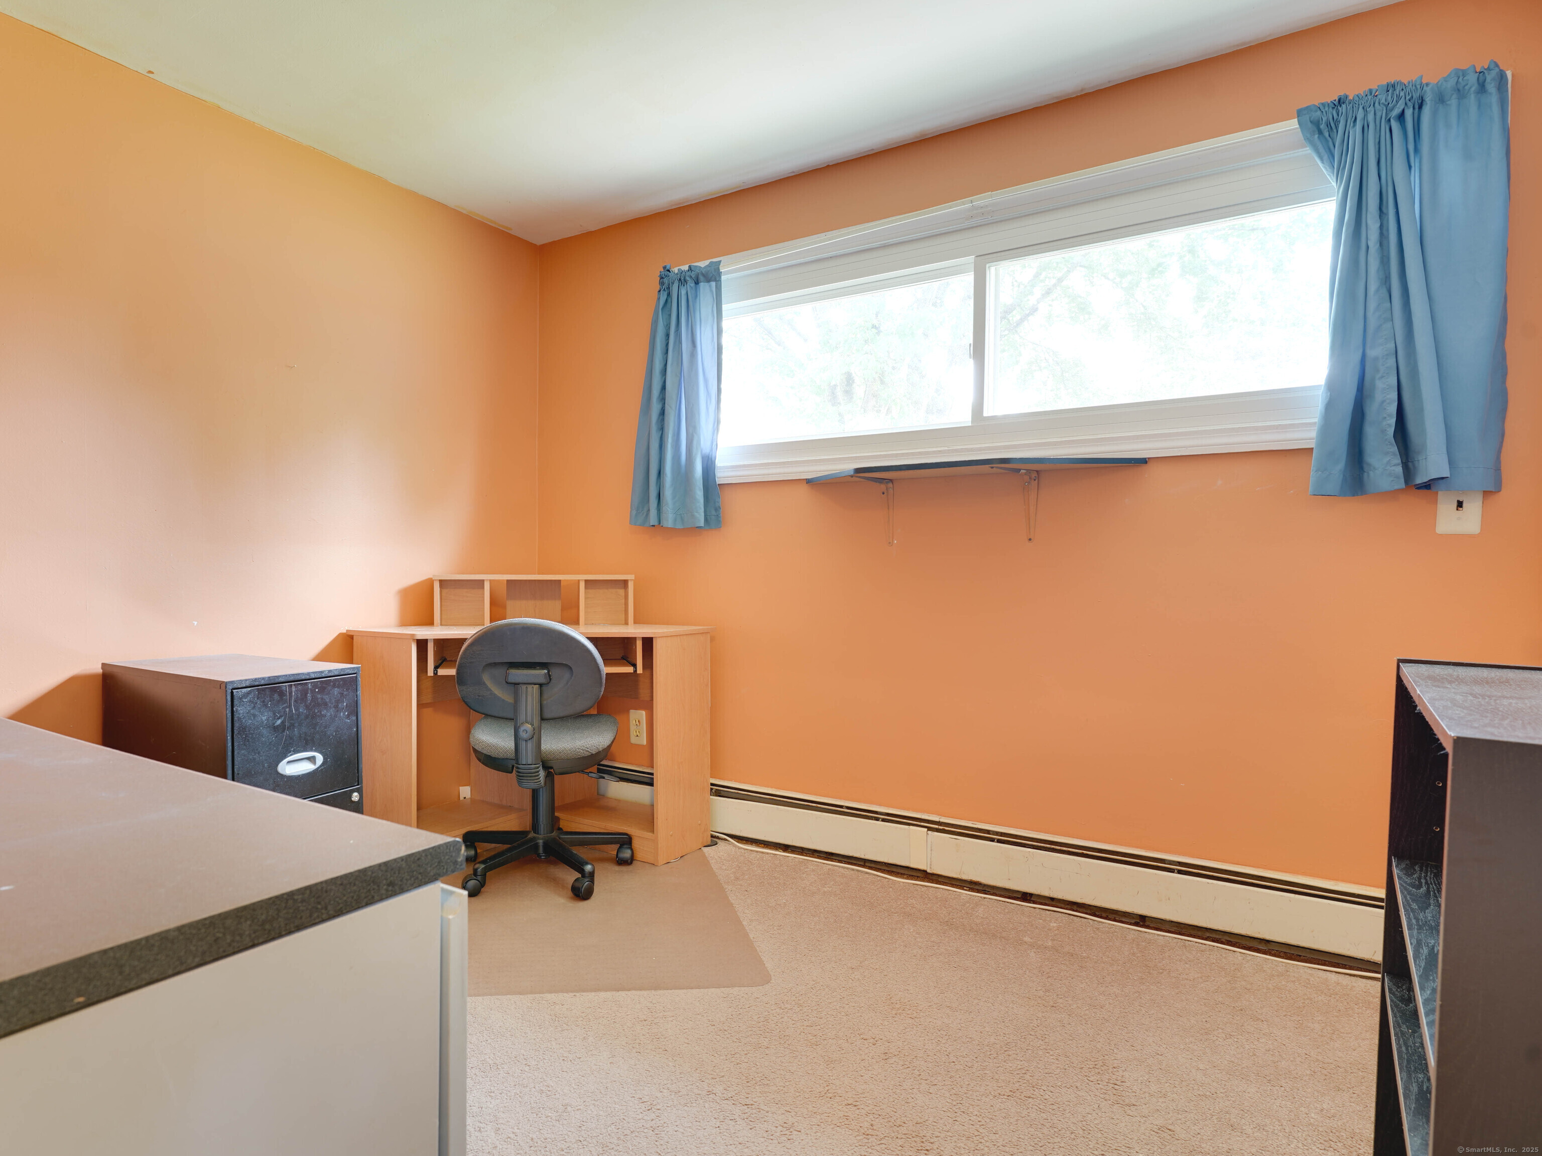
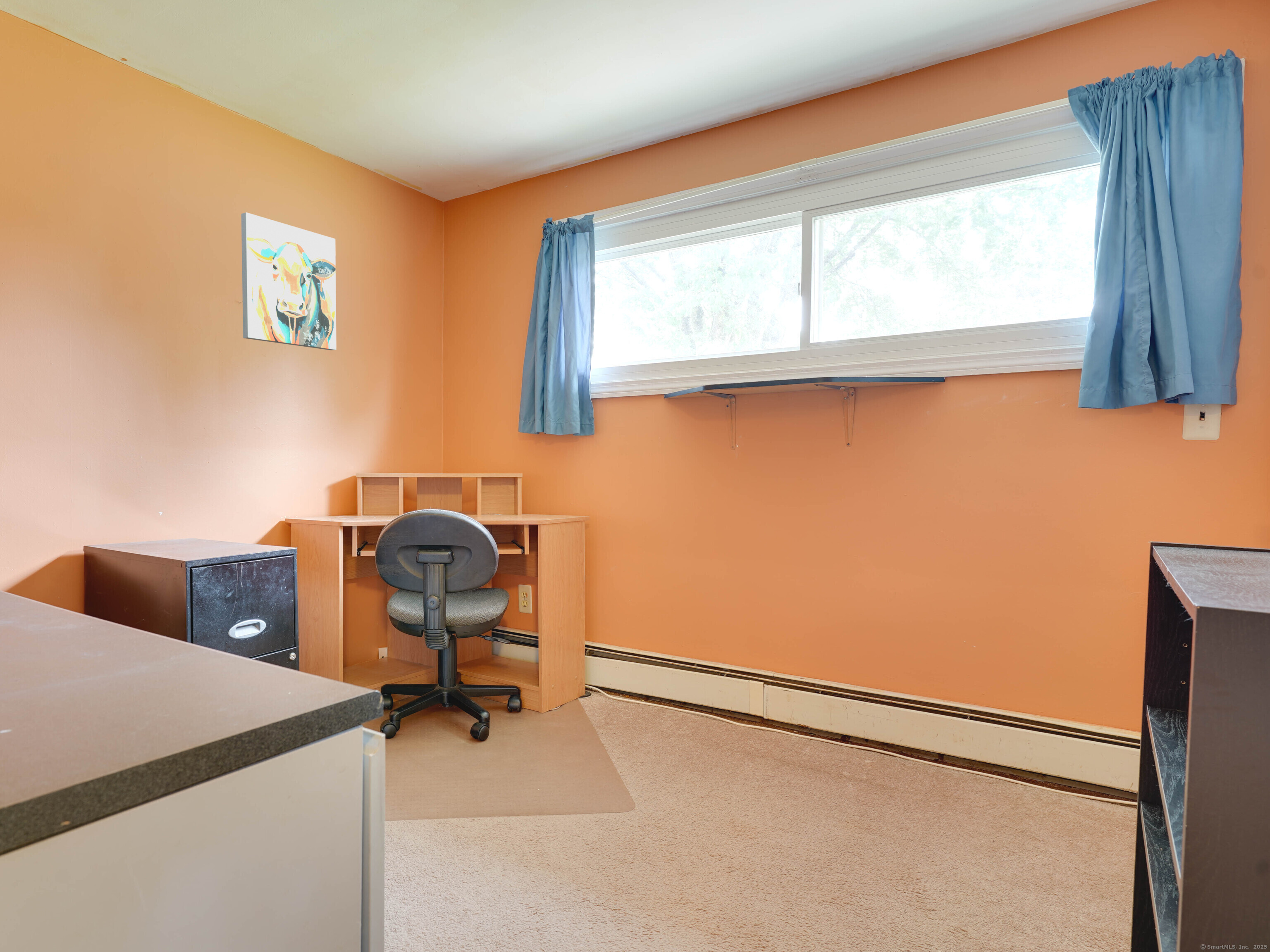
+ wall art (291, 286)
